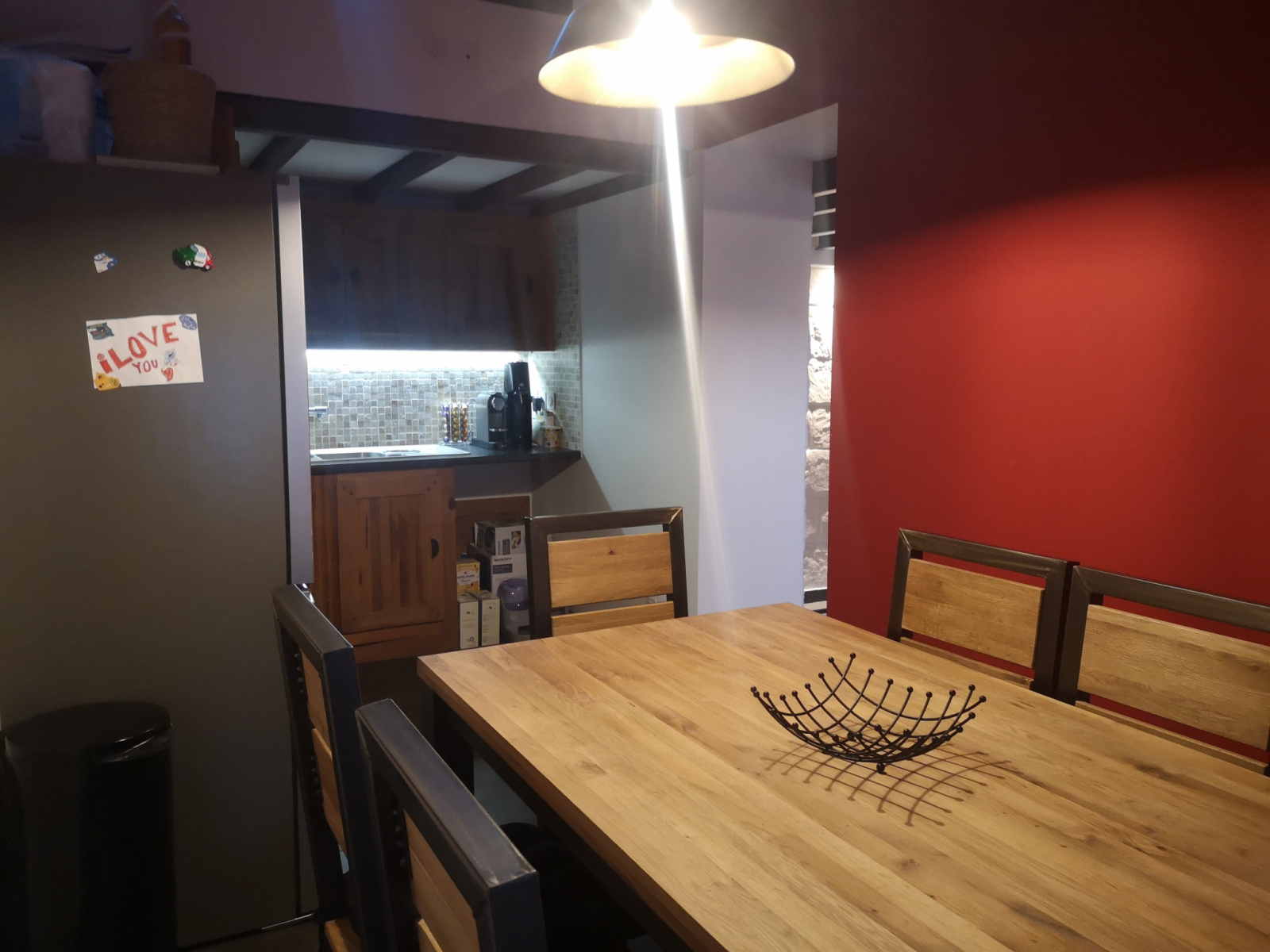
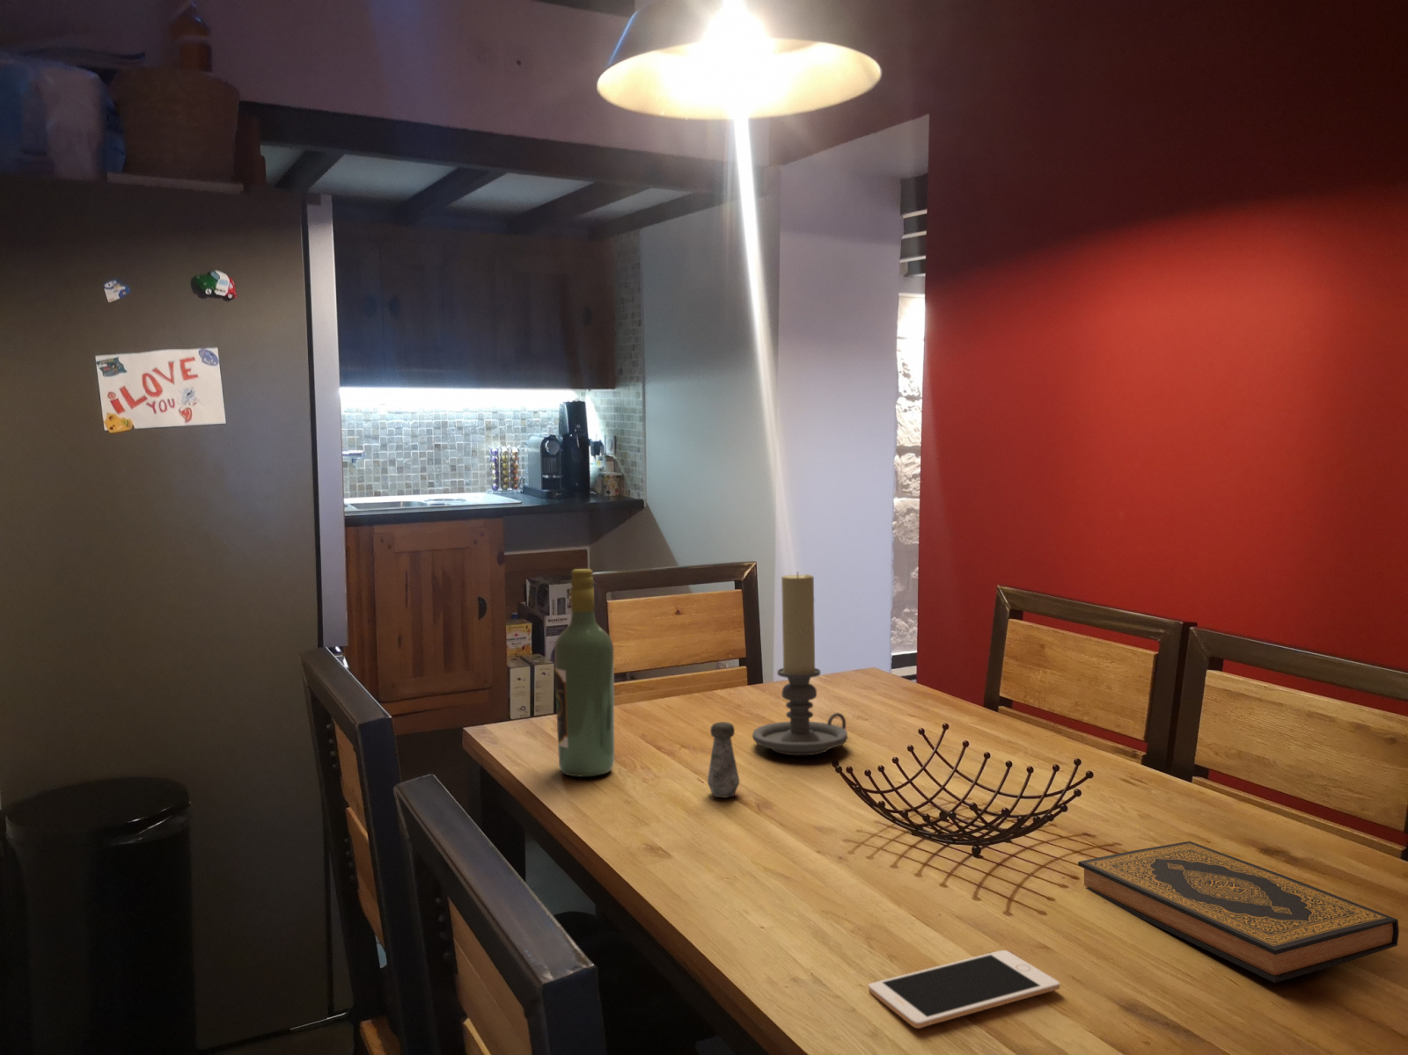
+ salt shaker (723, 759)
+ cell phone (963, 986)
+ wine bottle (584, 670)
+ candle holder (805, 658)
+ hardback book (1226, 900)
